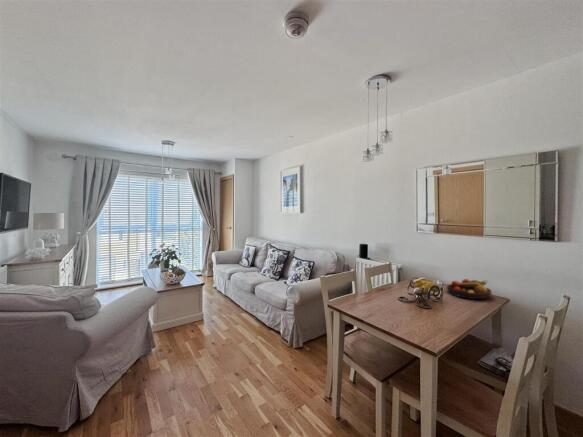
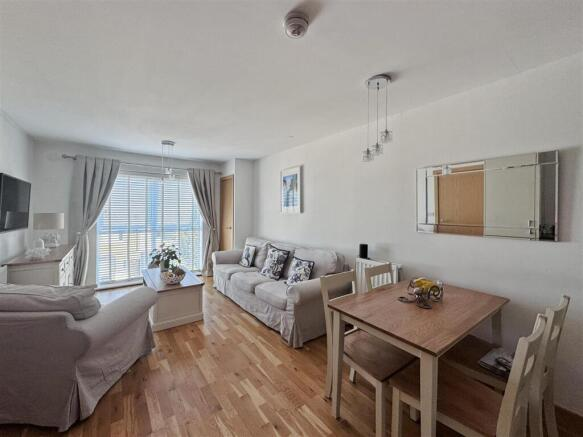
- fruit bowl (468, 286)
